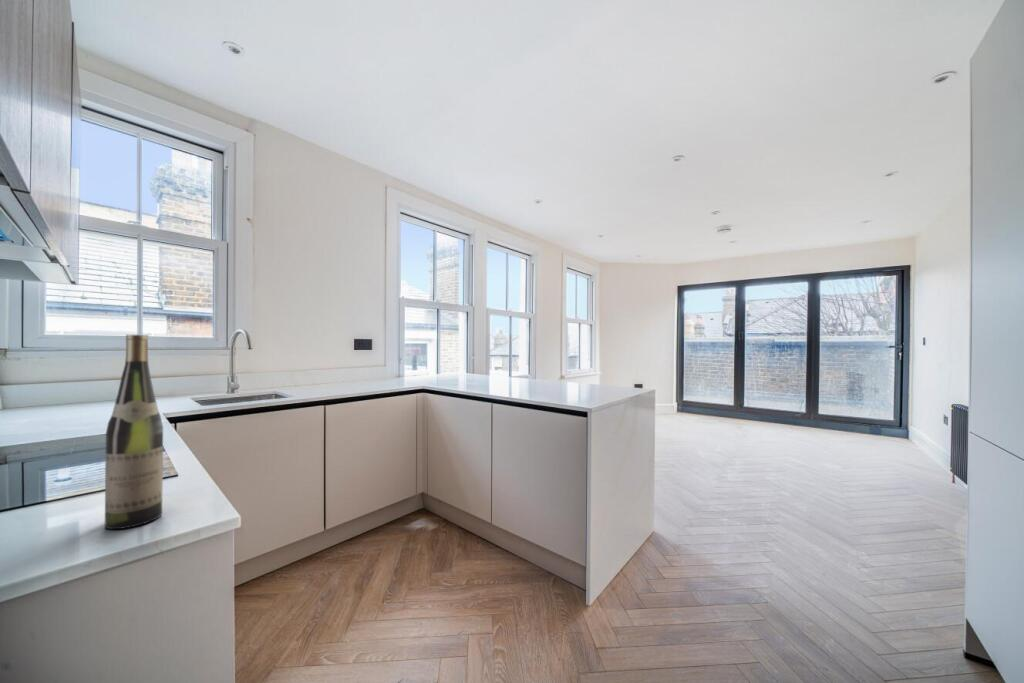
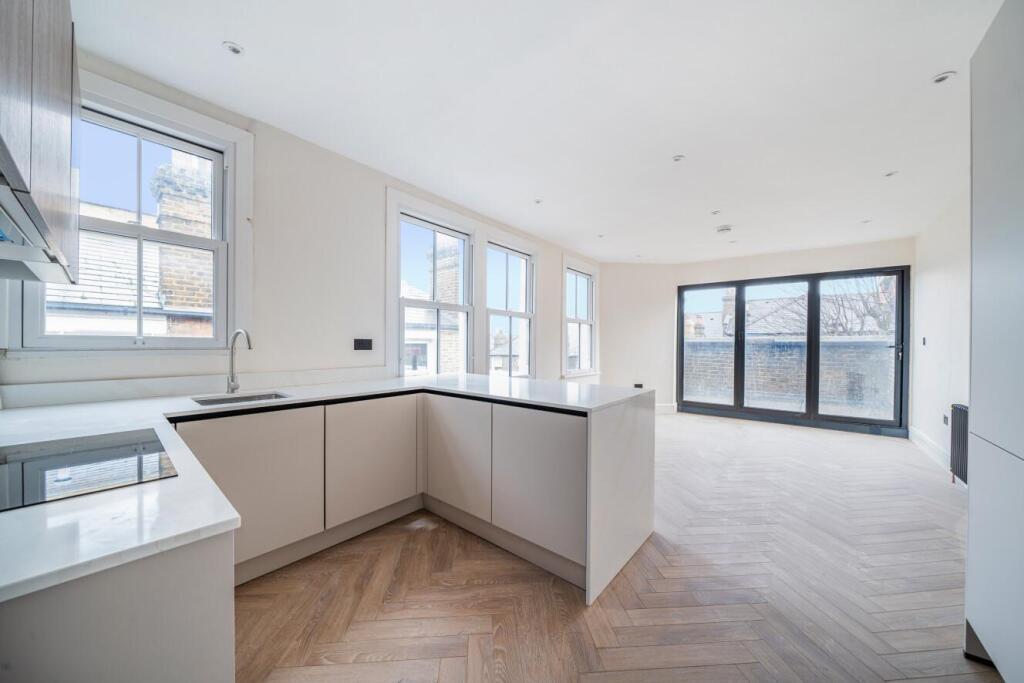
- wine bottle (135, 427)
